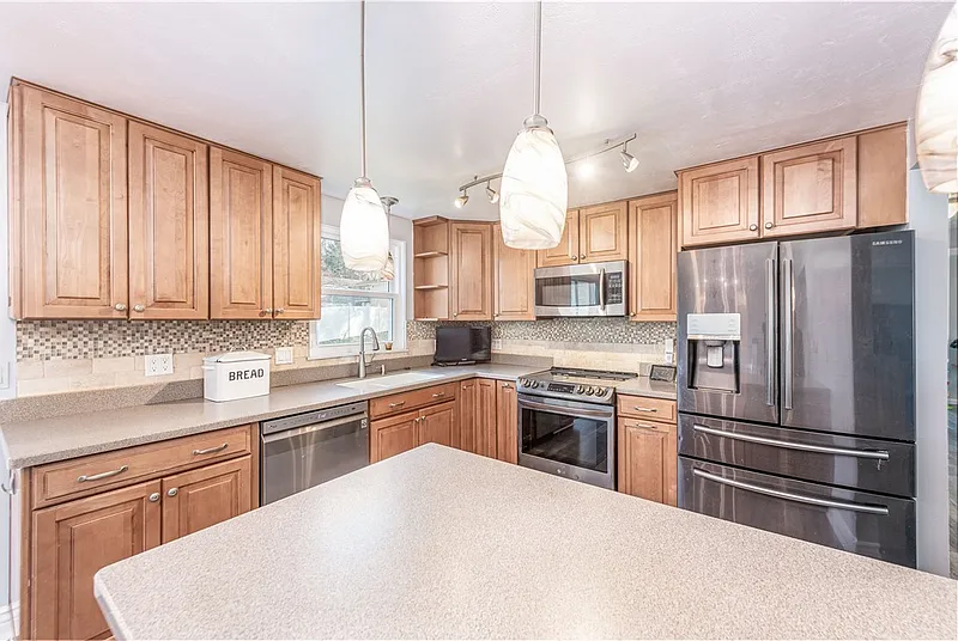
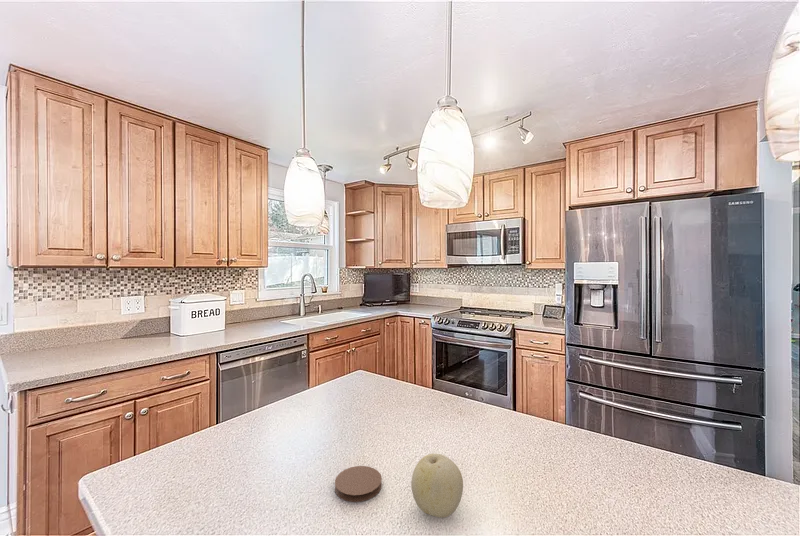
+ fruit (436, 485)
+ coaster (358, 482)
